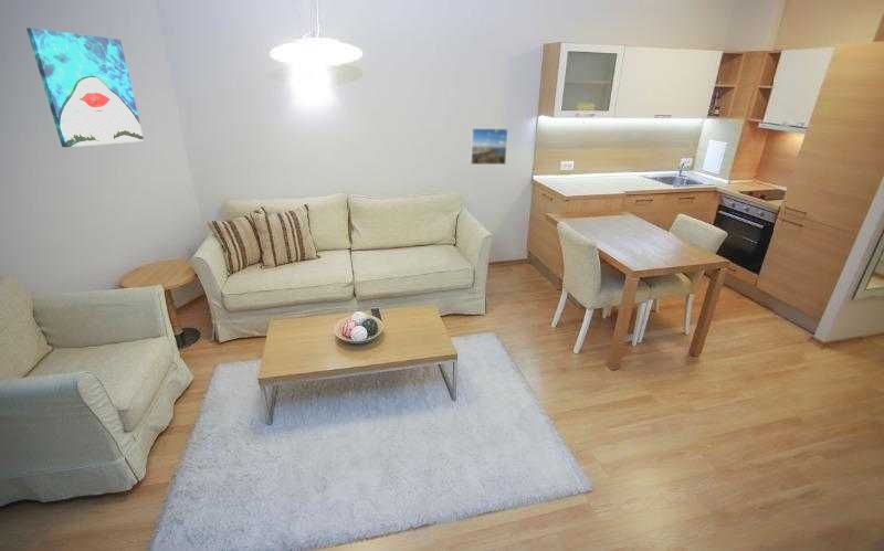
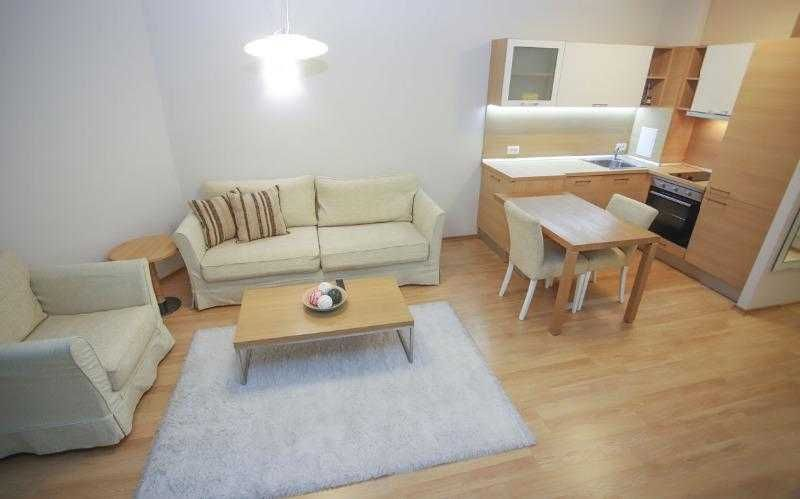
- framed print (488, 146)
- wall art (92, 91)
